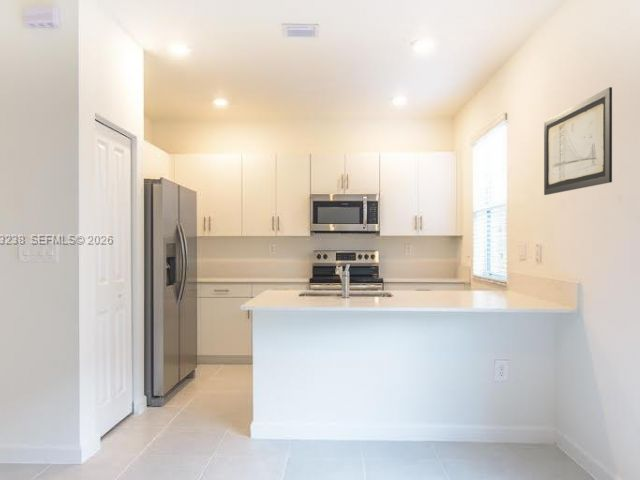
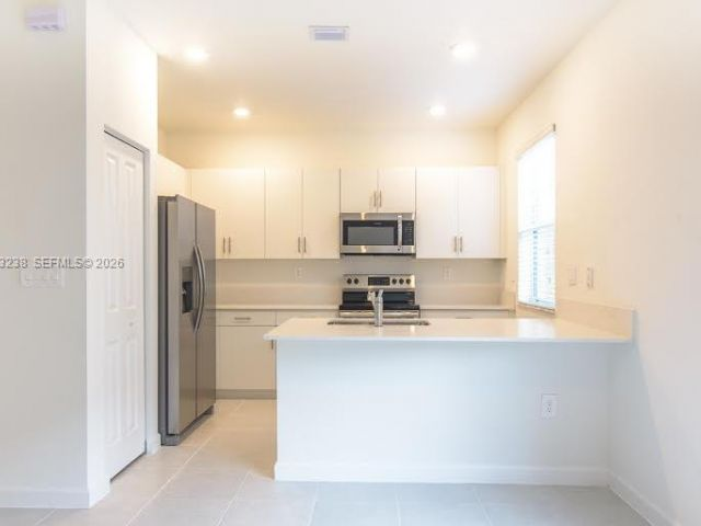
- wall art (573, 148)
